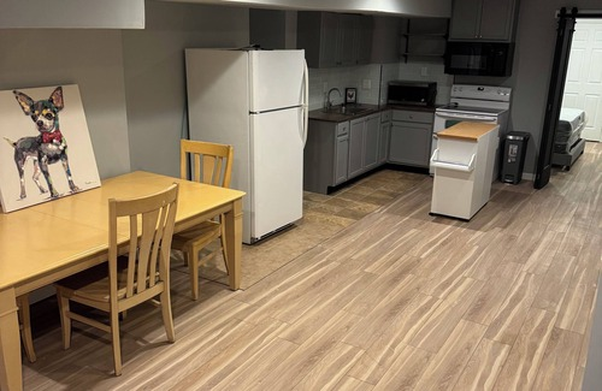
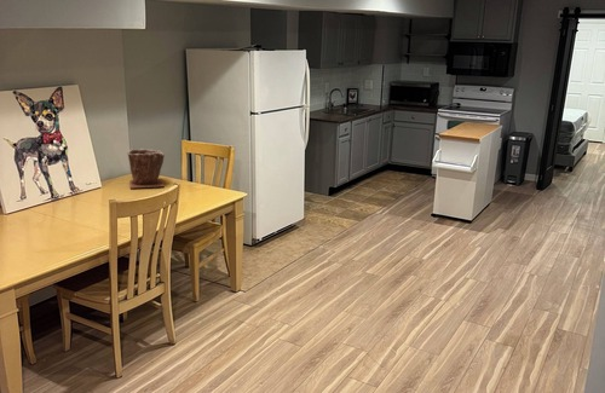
+ plant pot (145, 167)
